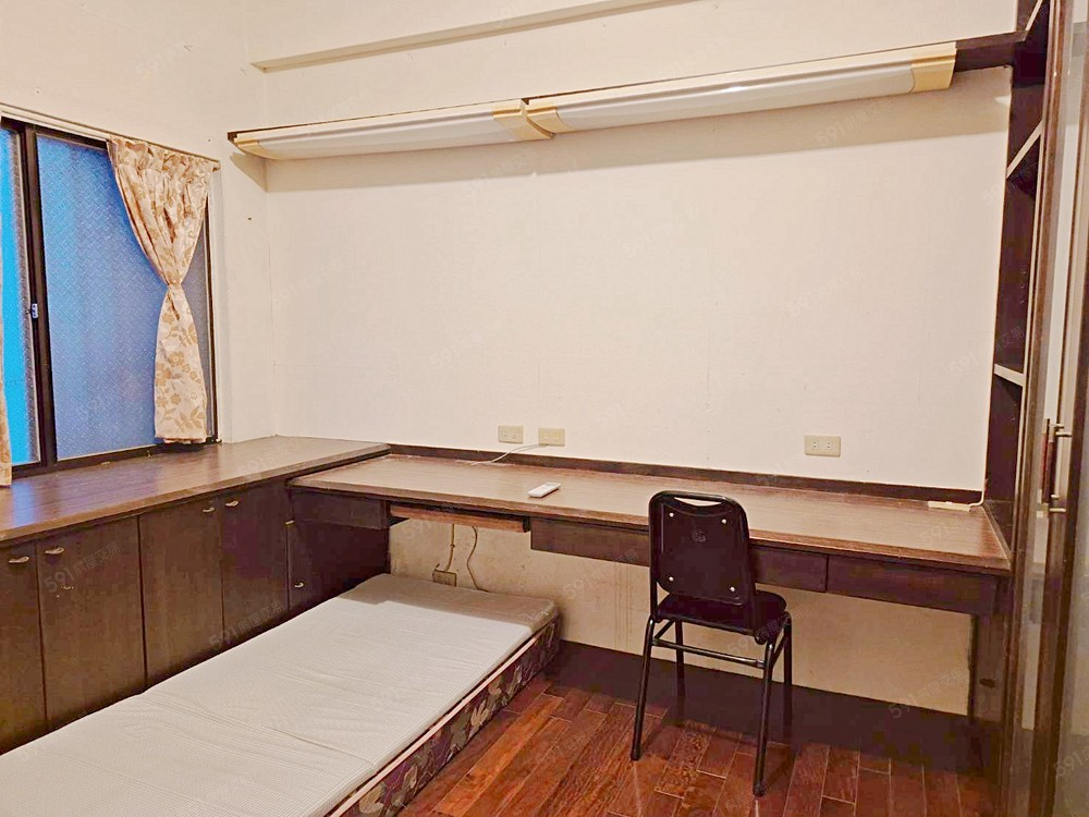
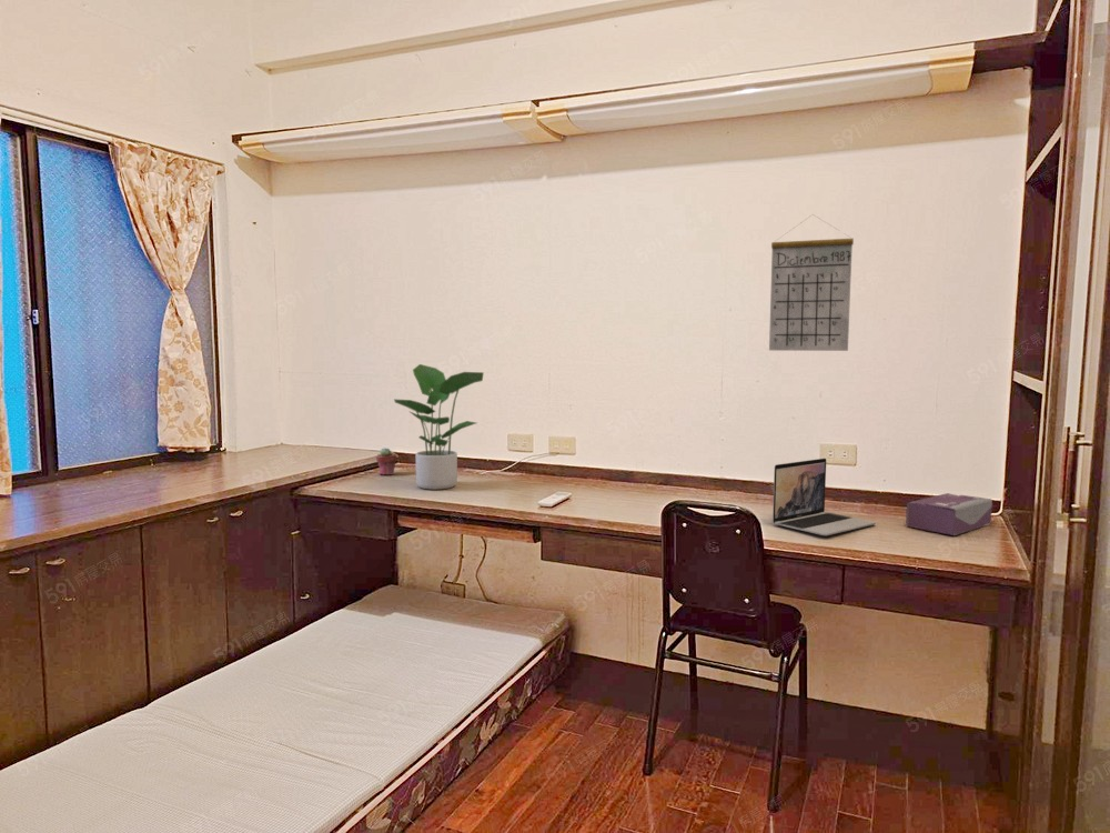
+ tissue box (949, 512)
+ potted plant (436, 426)
+ laptop (824, 494)
+ potted succulent (386, 460)
+ calendar (810, 282)
